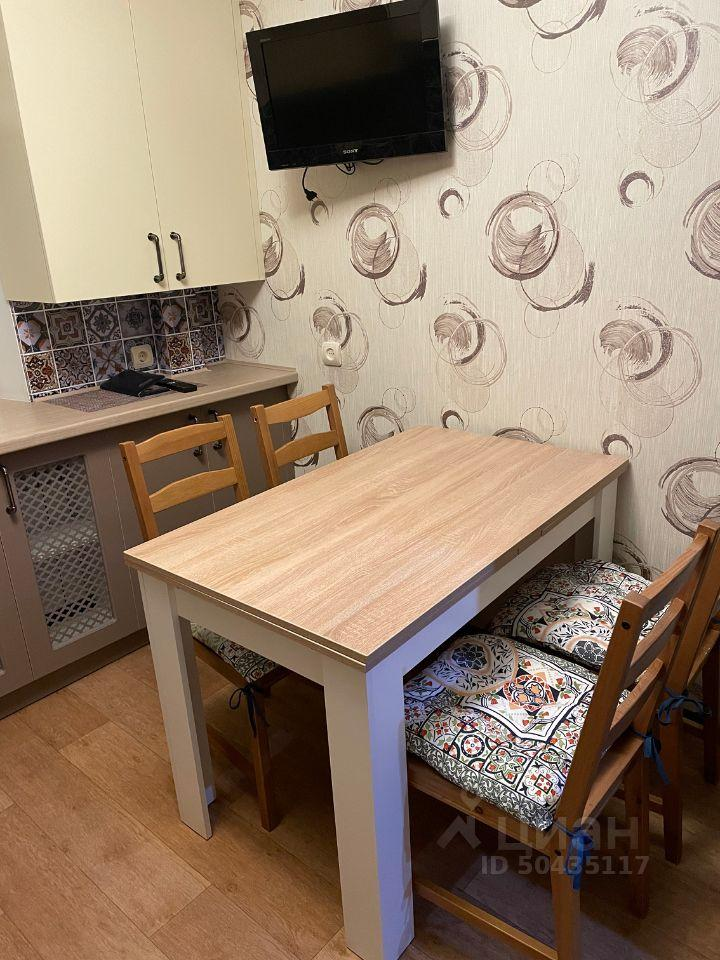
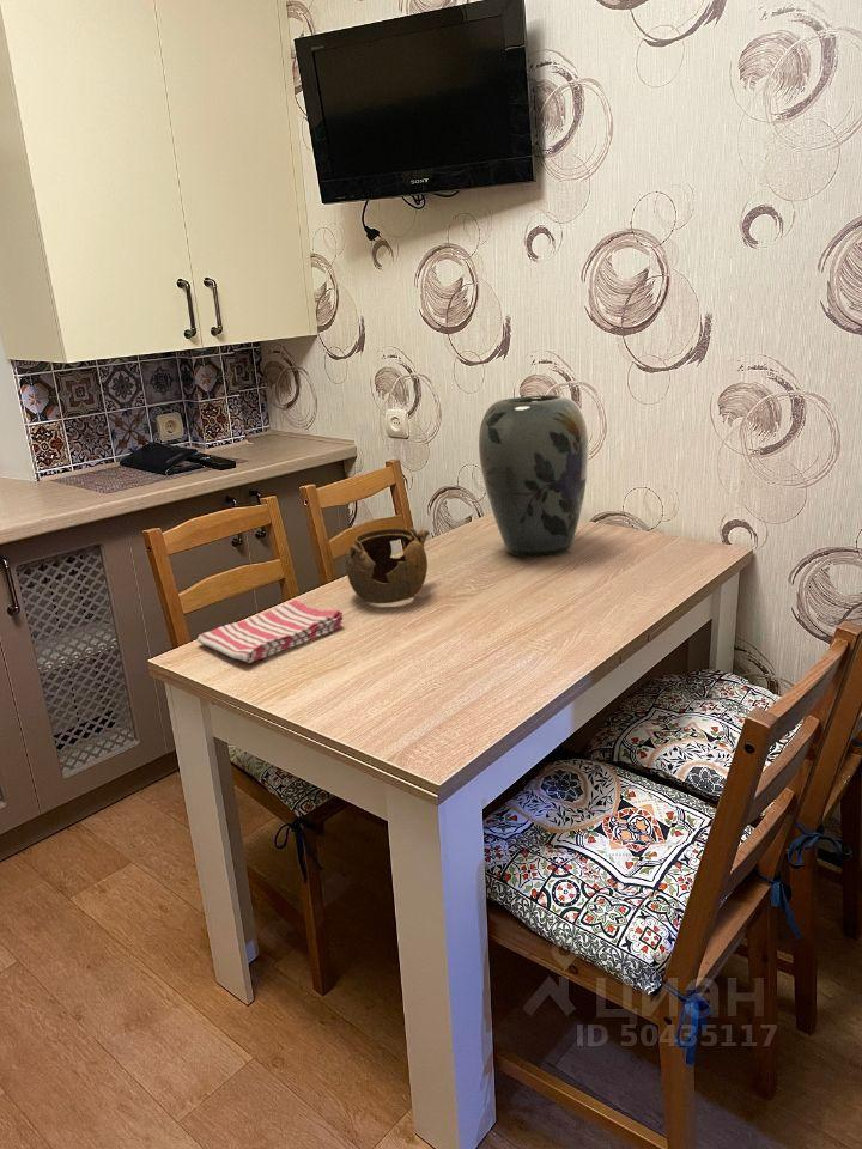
+ vase (534, 475)
+ dish towel (271, 627)
+ teapot (395, 564)
